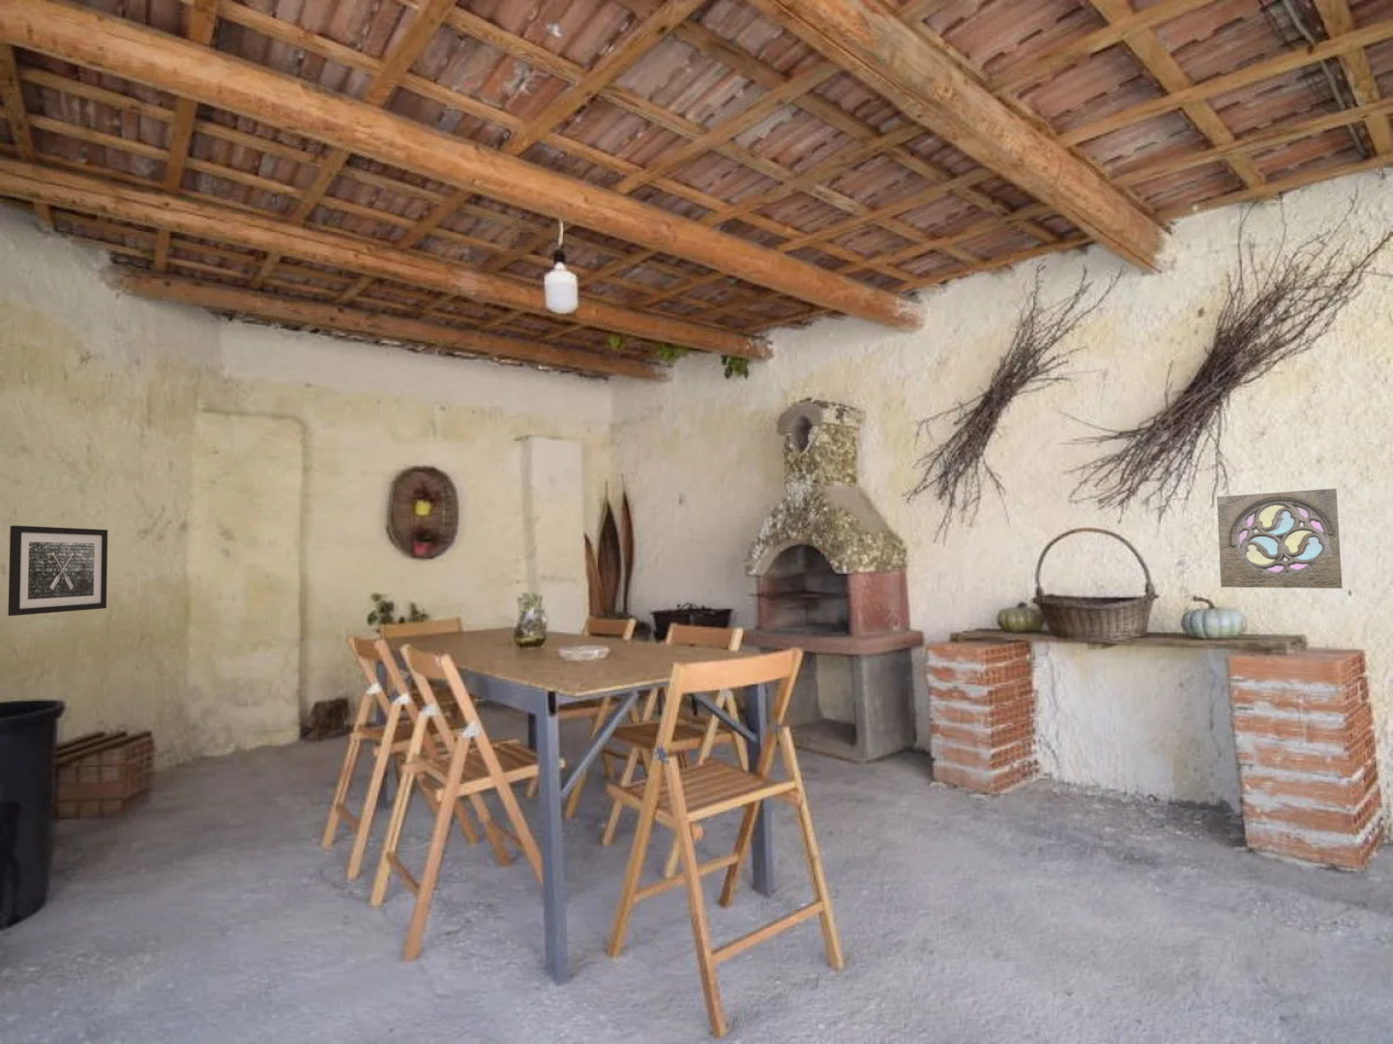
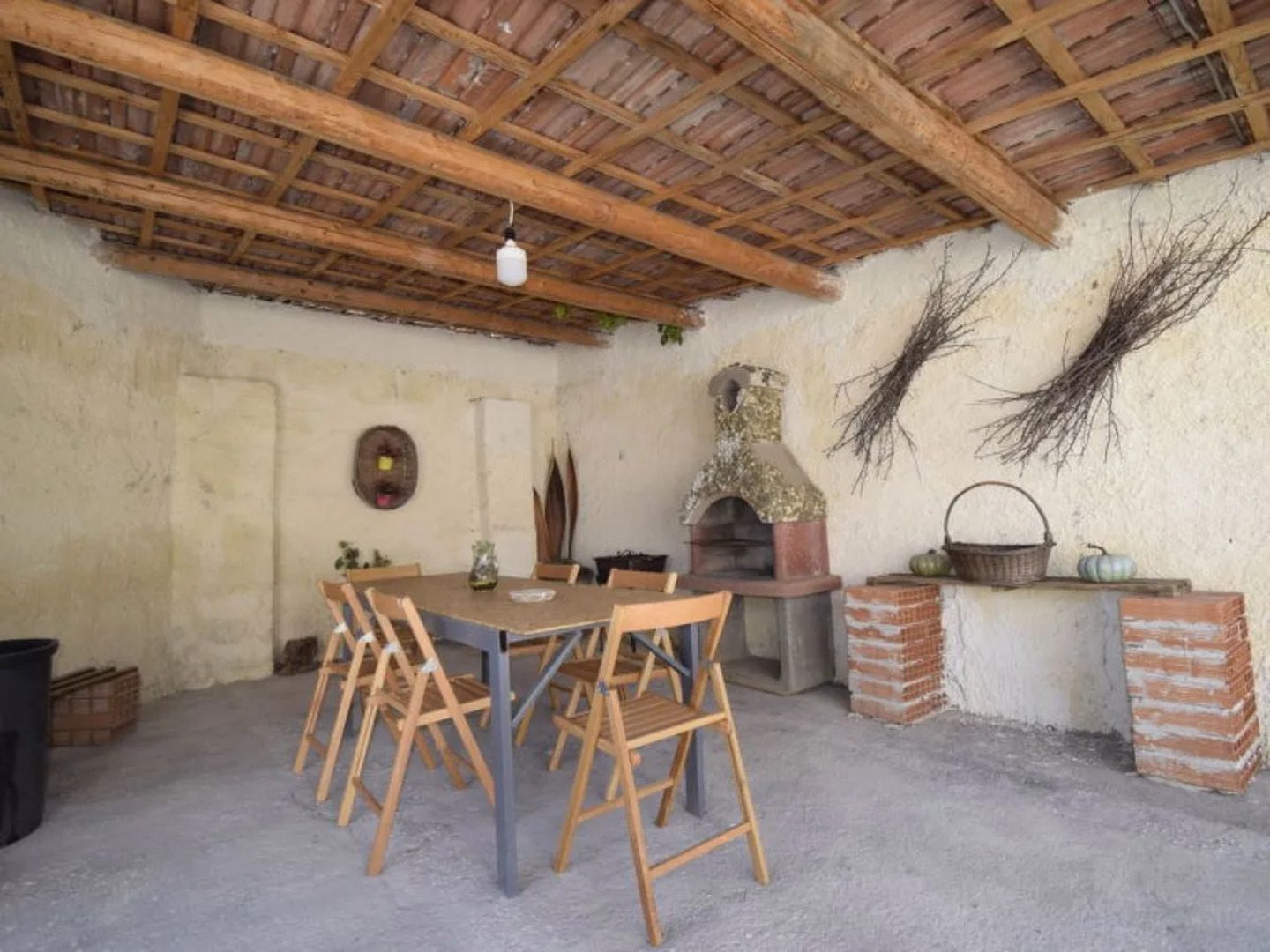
- wall ornament (1276, 540)
- wall art (61, 569)
